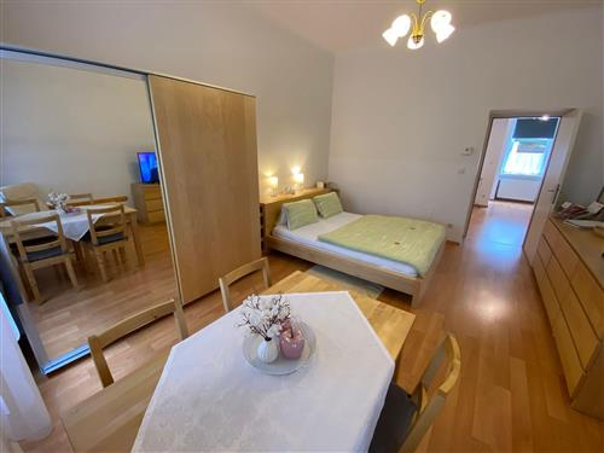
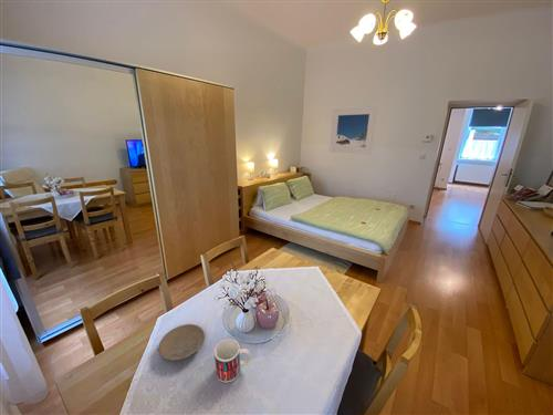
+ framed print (352, 131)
+ plate (182, 343)
+ mug (231, 357)
